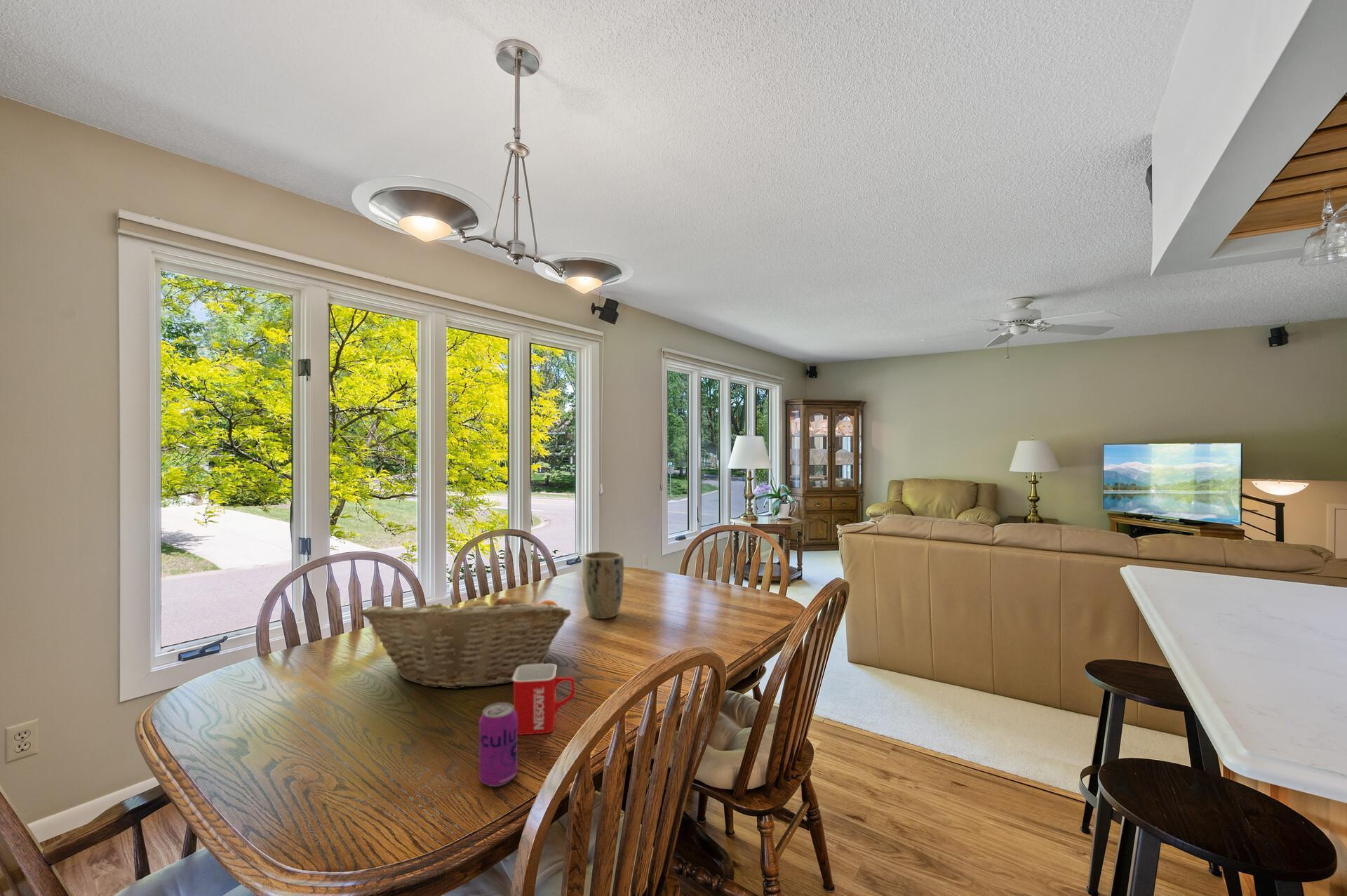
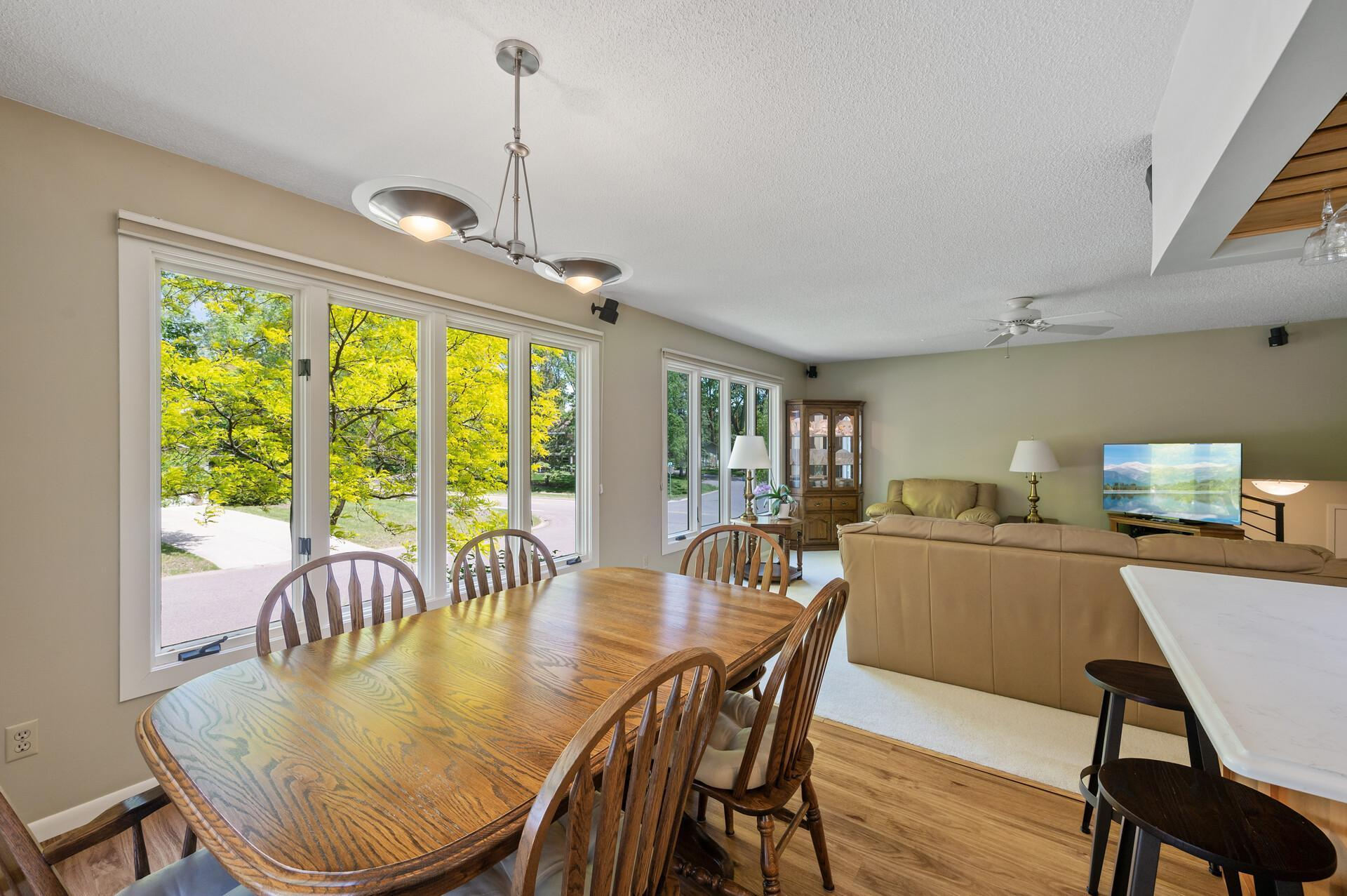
- beverage can (498, 743)
- plant pot (603, 584)
- mug (544, 697)
- fruit basket (470, 627)
